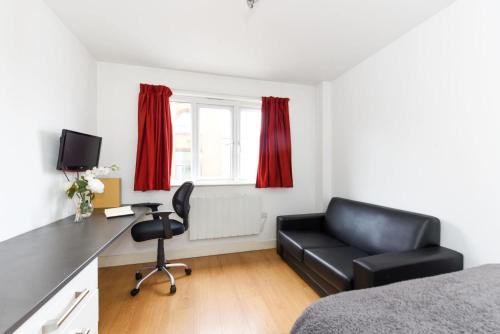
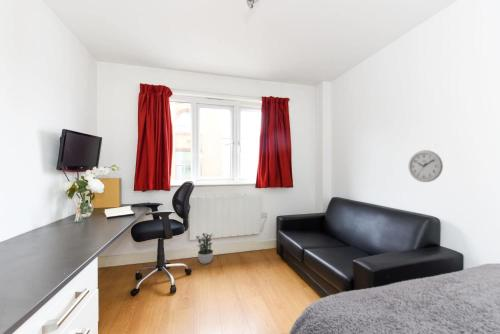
+ wall clock (423, 166)
+ potted plant (204, 246)
